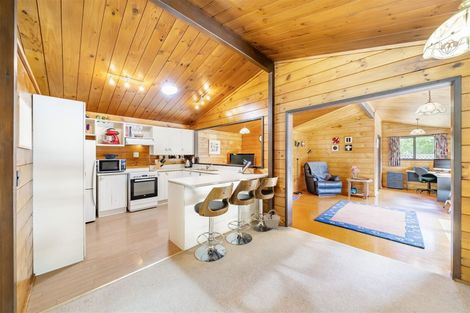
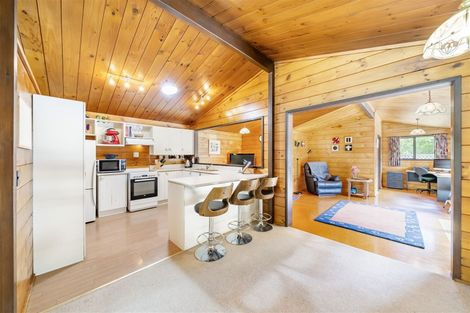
- basket (272, 218)
